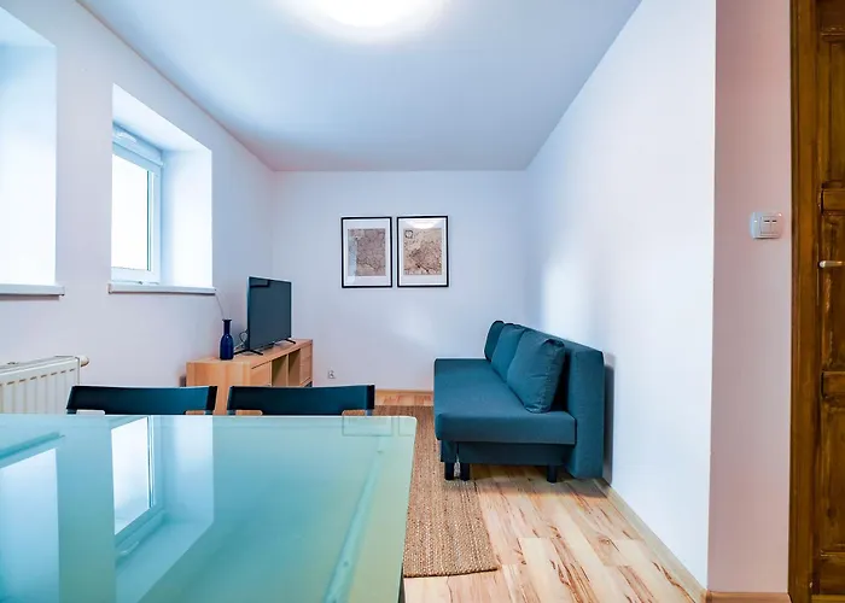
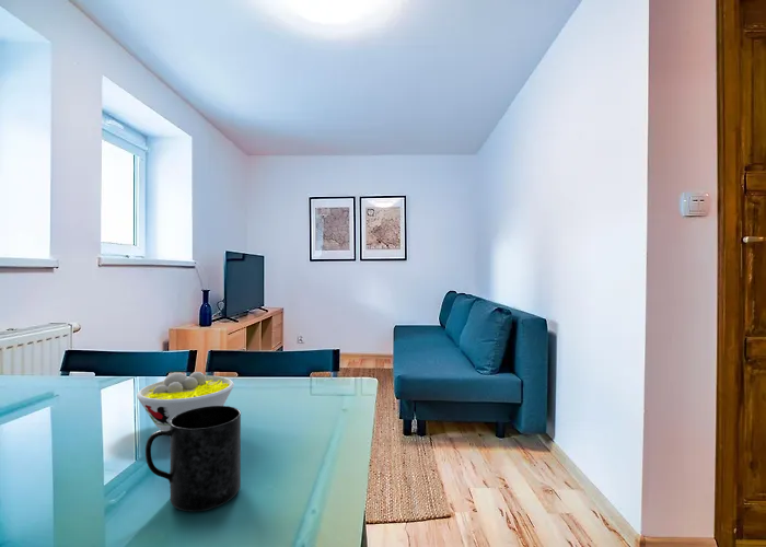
+ mug (195, 457)
+ bowl (187, 400)
